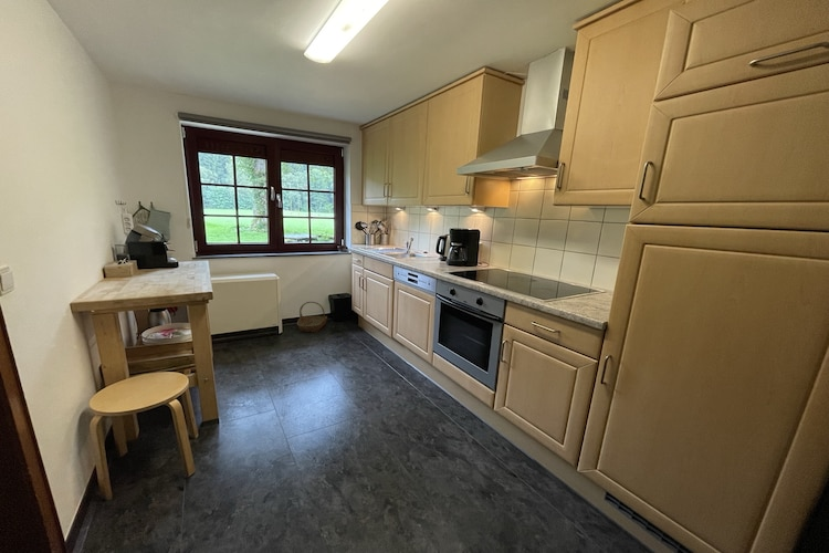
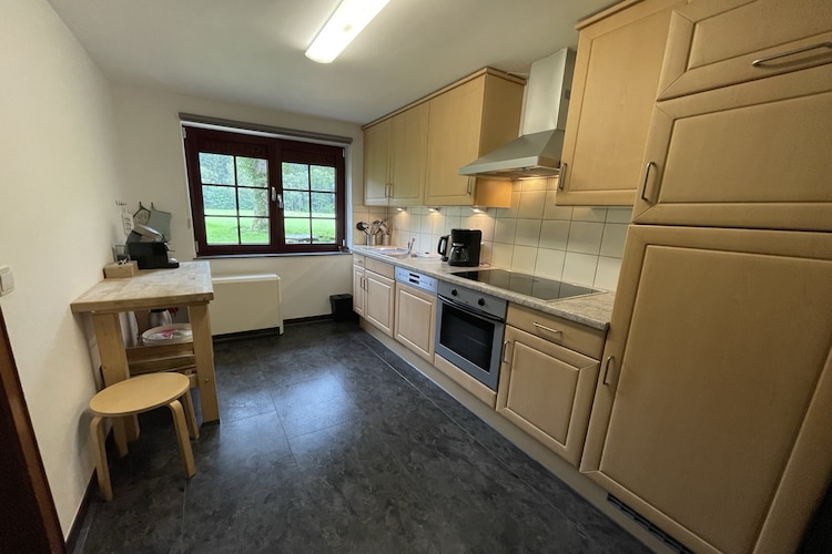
- basket (312, 316)
